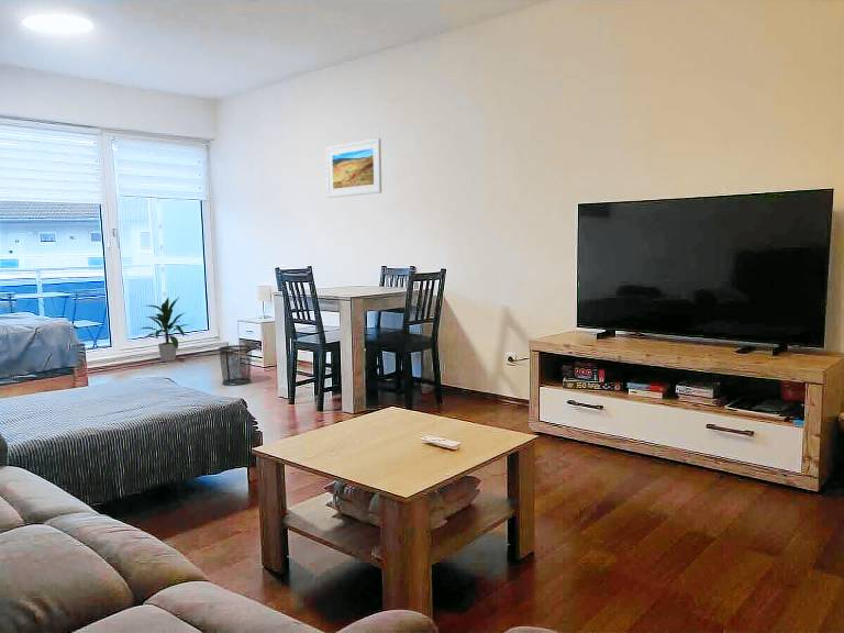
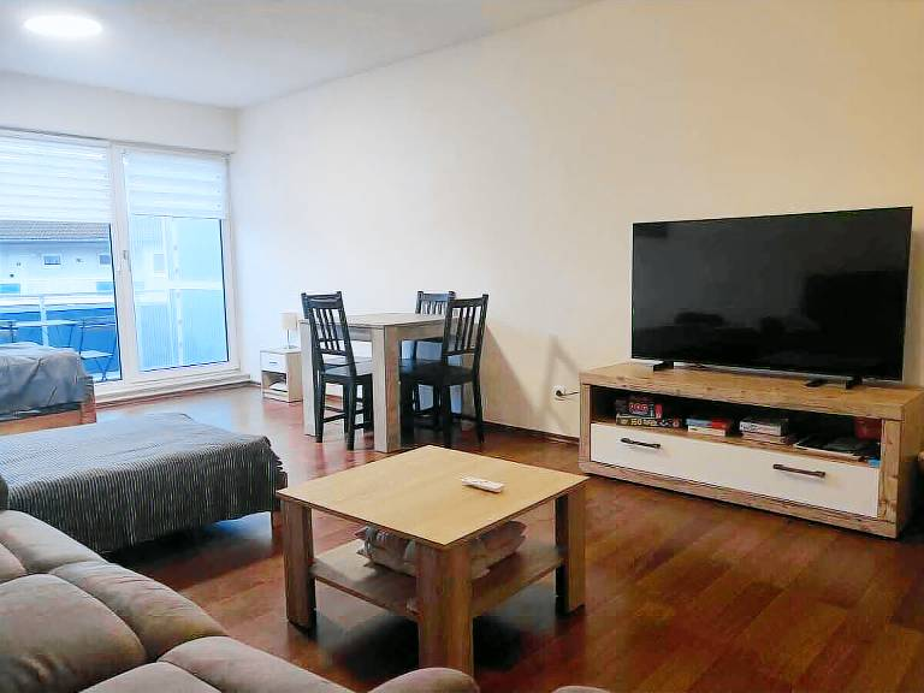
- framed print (353, 169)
- indoor plant (166, 329)
- waste bin (235, 364)
